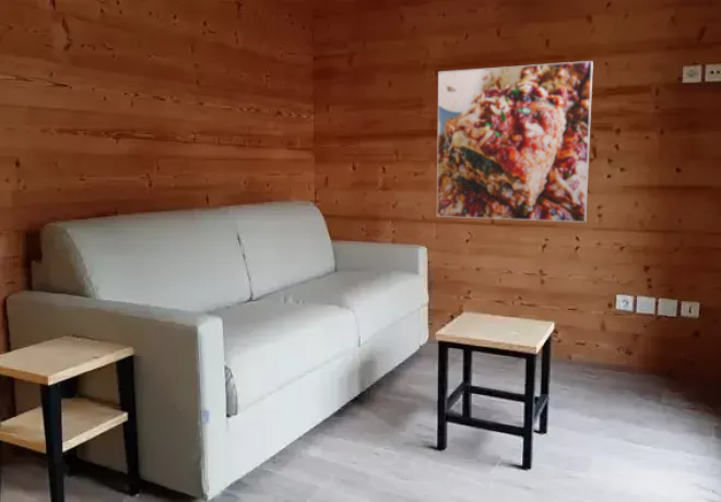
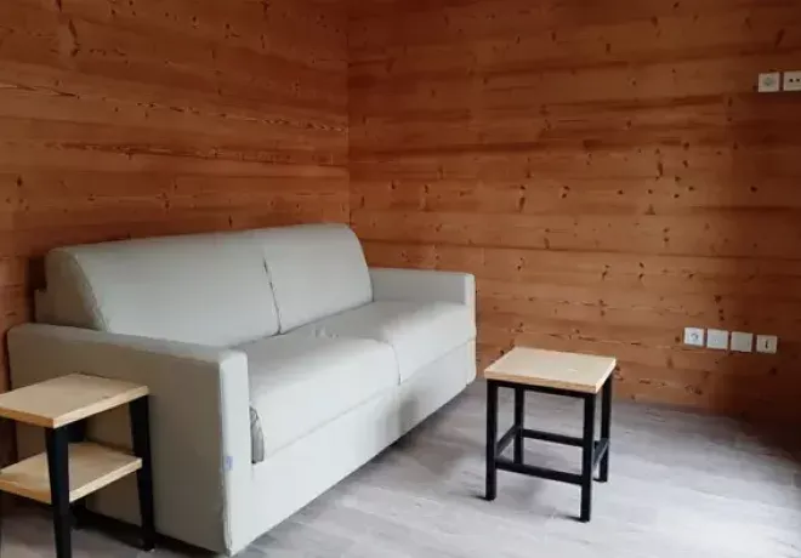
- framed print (509, 144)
